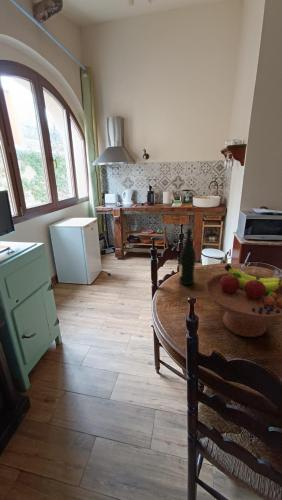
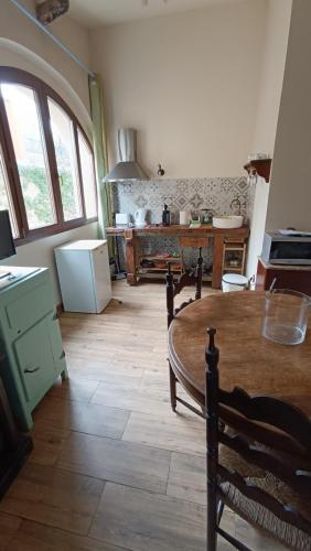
- fruit bowl (247, 301)
- wine bottle (187, 256)
